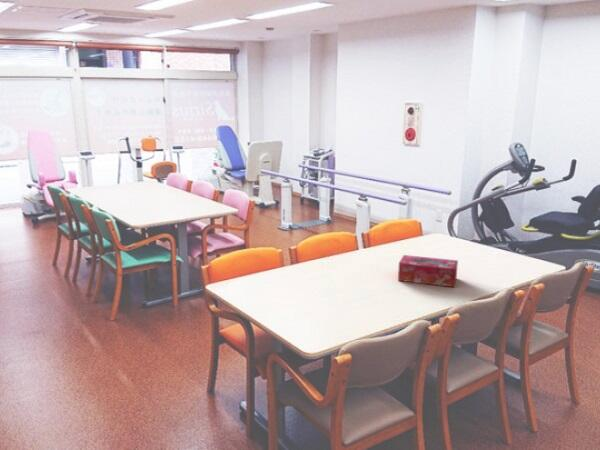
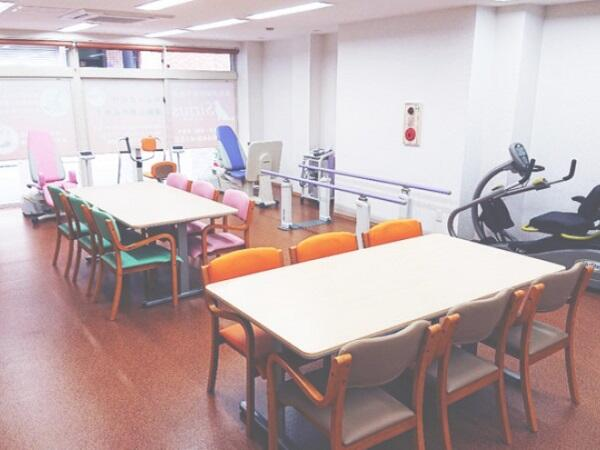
- tissue box (428, 270)
